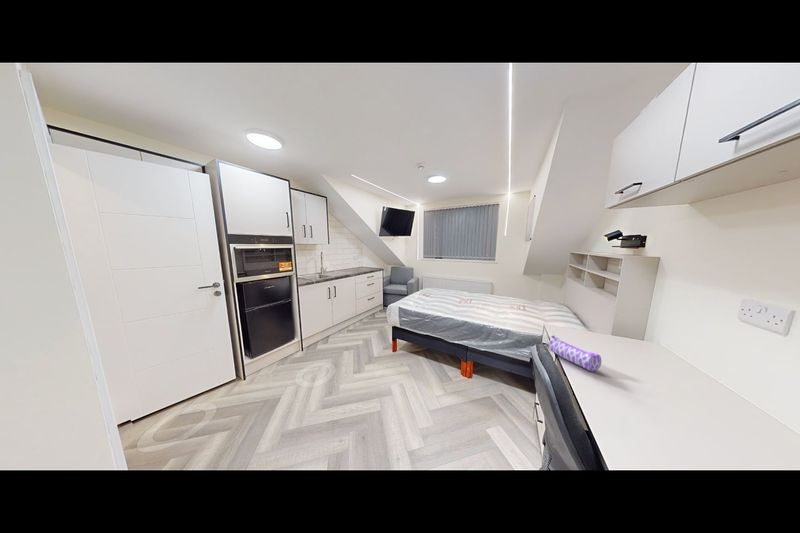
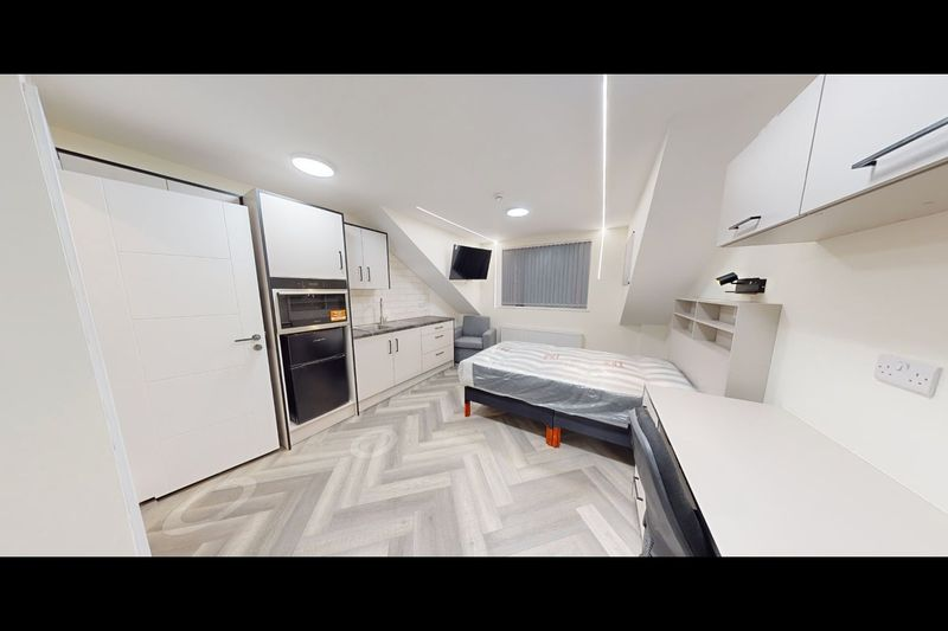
- pencil case (572, 352)
